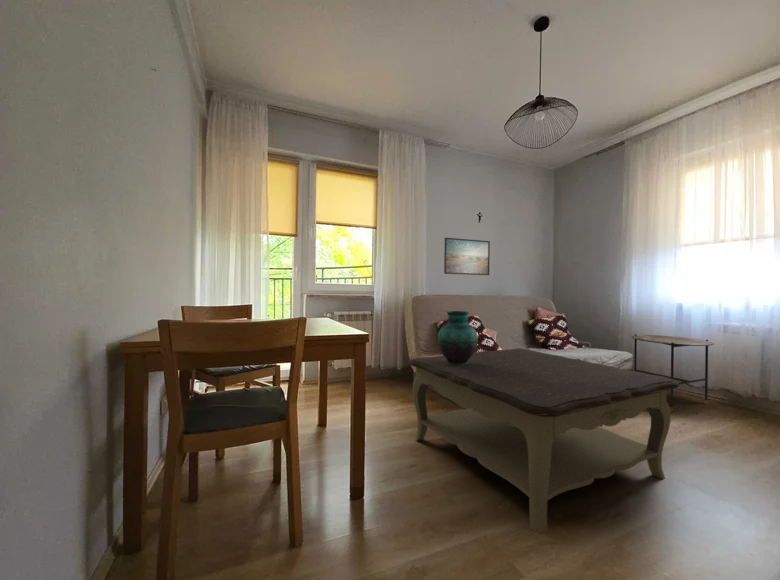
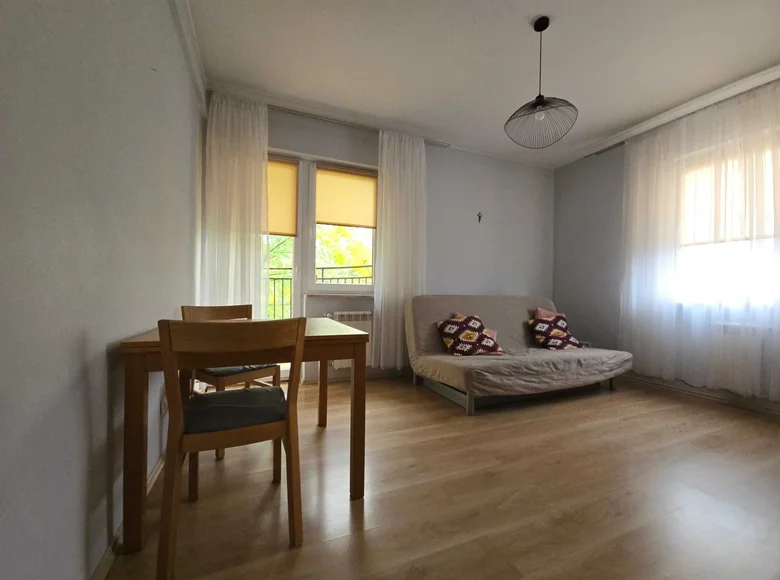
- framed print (467, 257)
- coffee table (527, 411)
- vase (457, 336)
- side table (671, 370)
